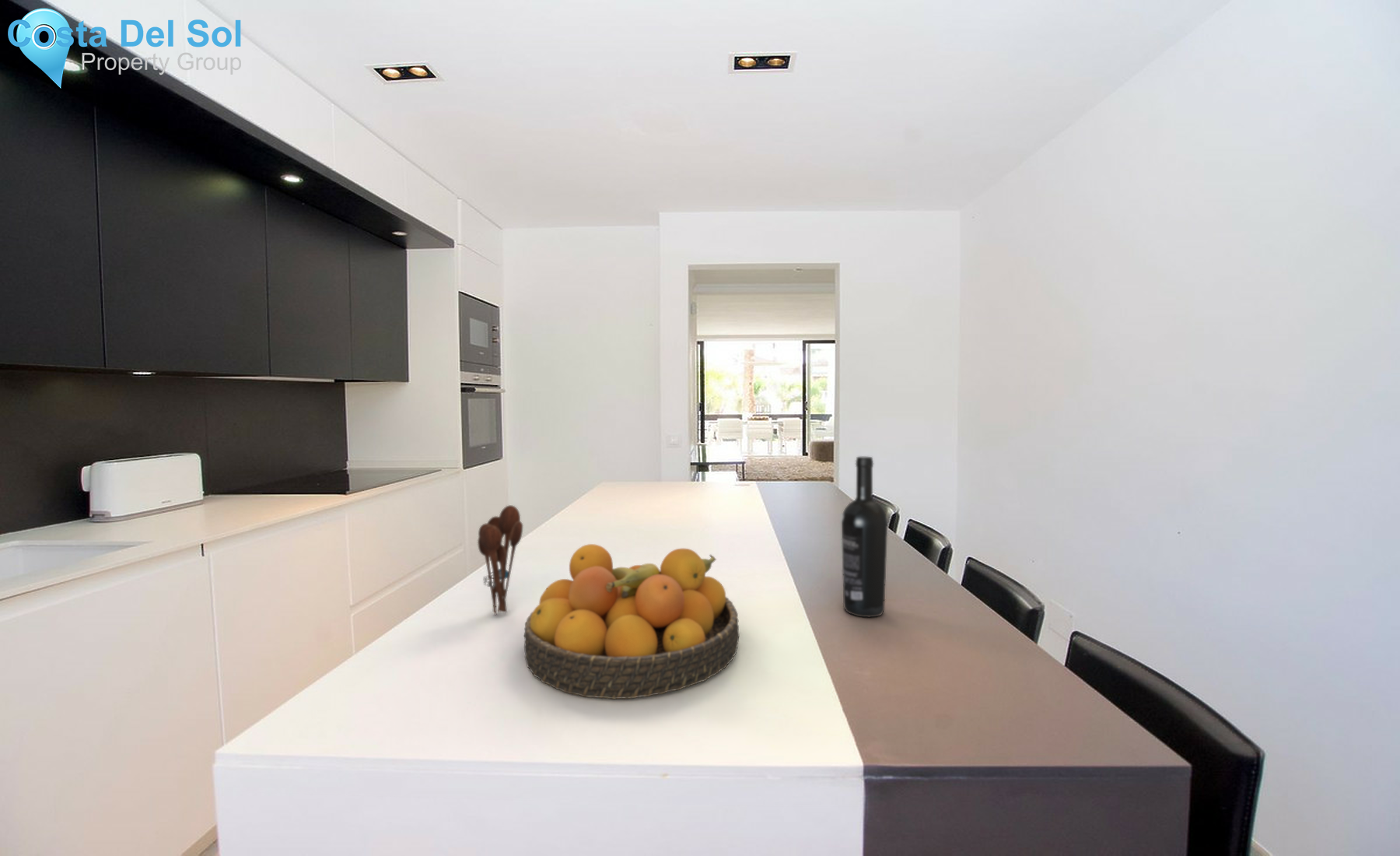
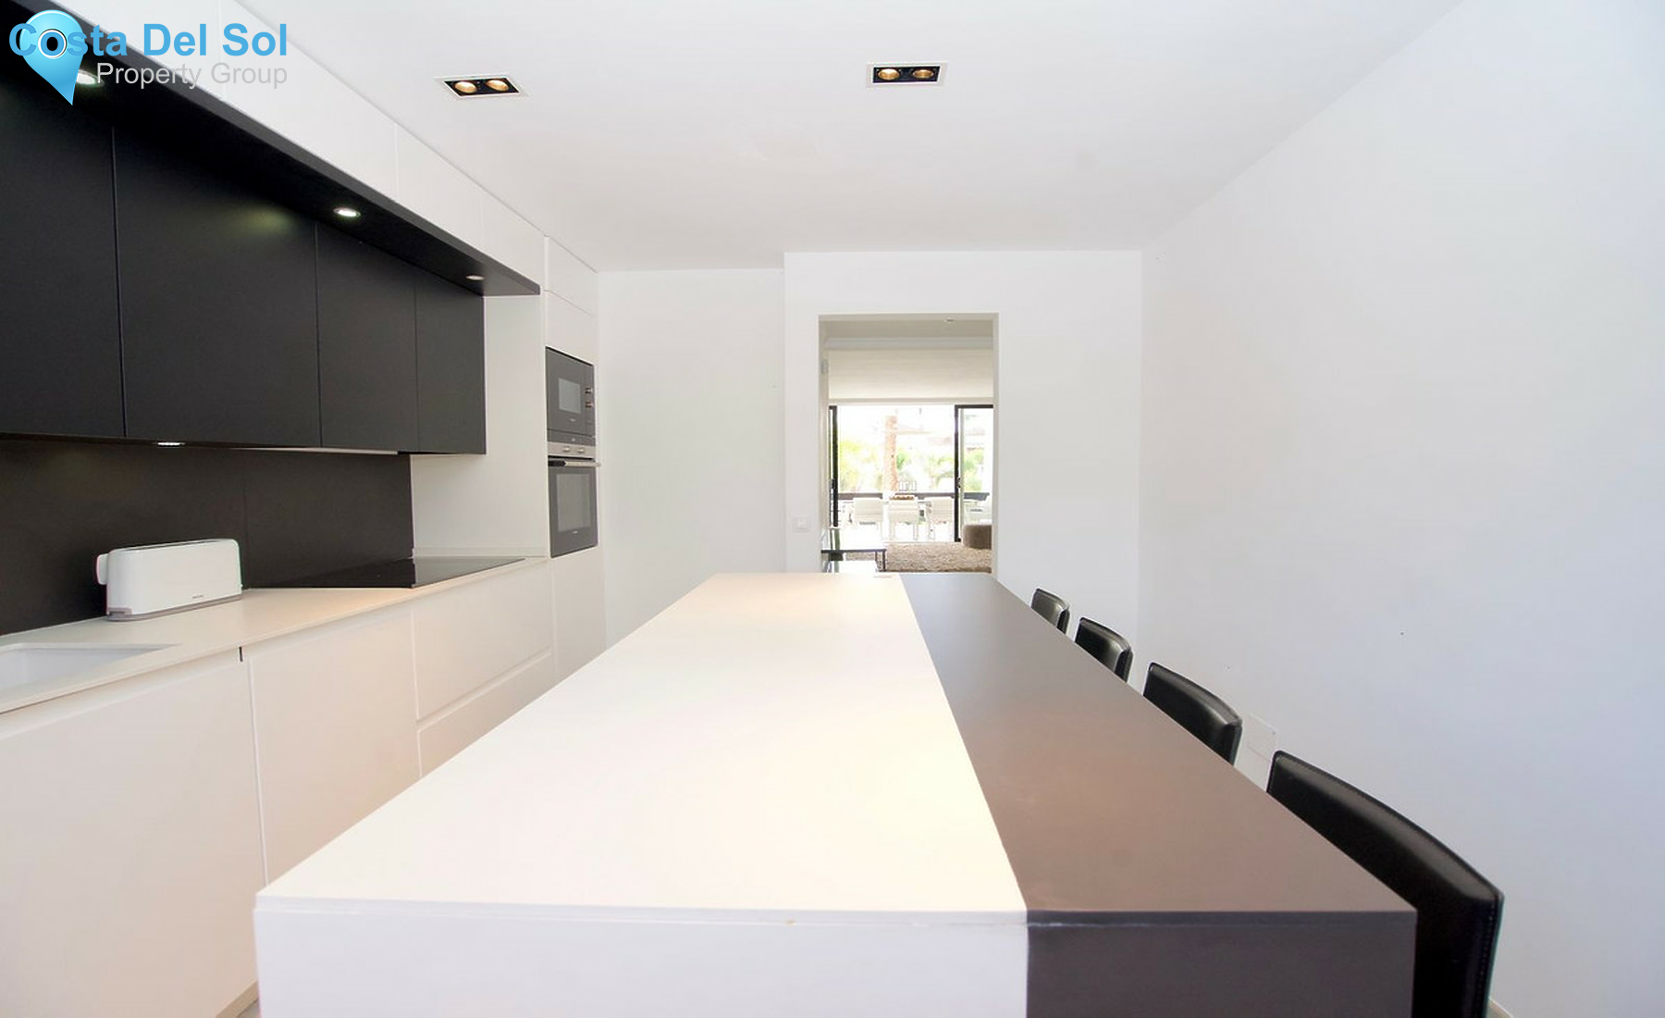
- wine bottle (864, 534)
- fruit bowl (633, 598)
- utensil holder (501, 560)
